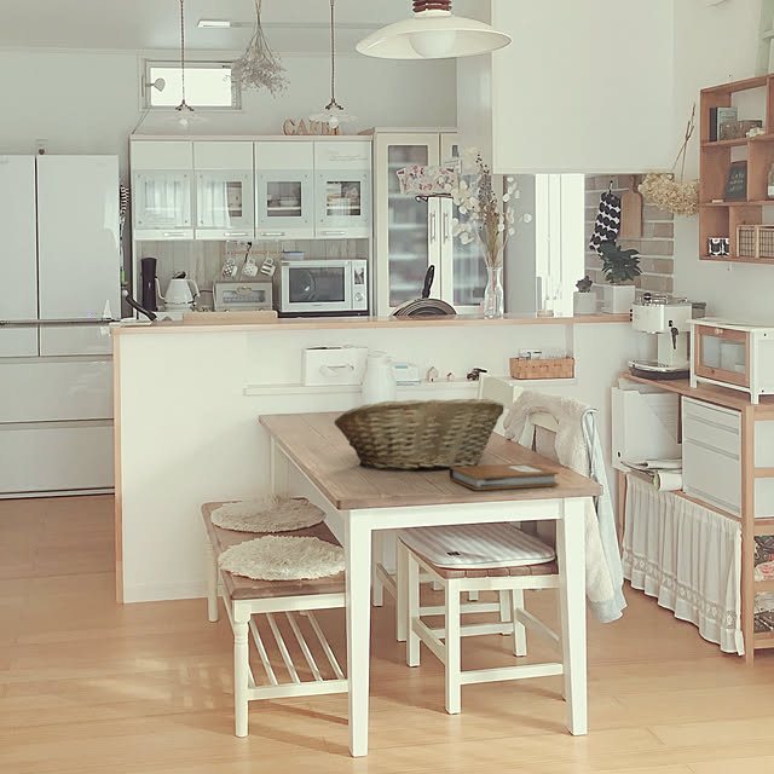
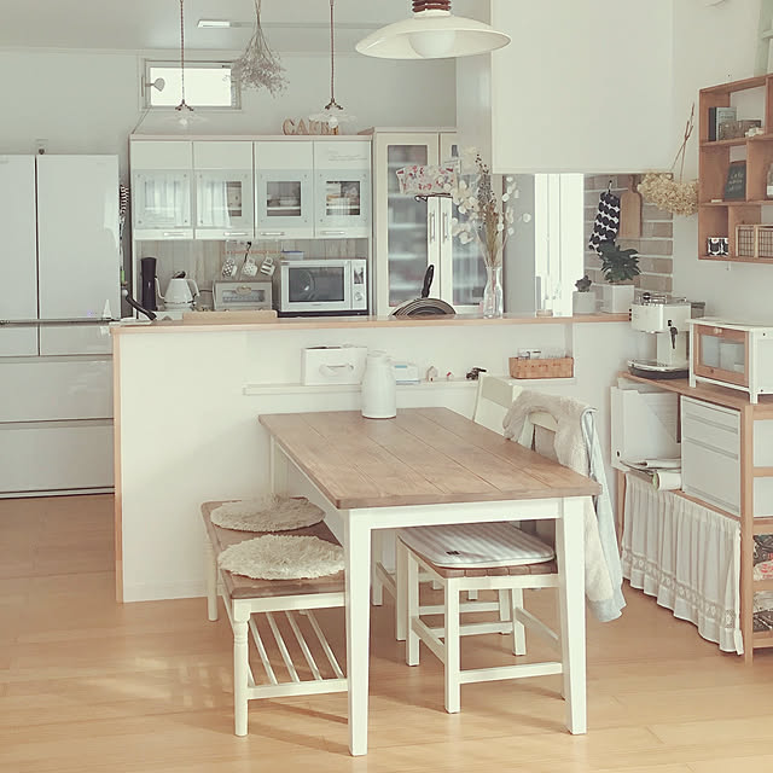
- fruit basket (420, 429)
- notebook (504, 475)
